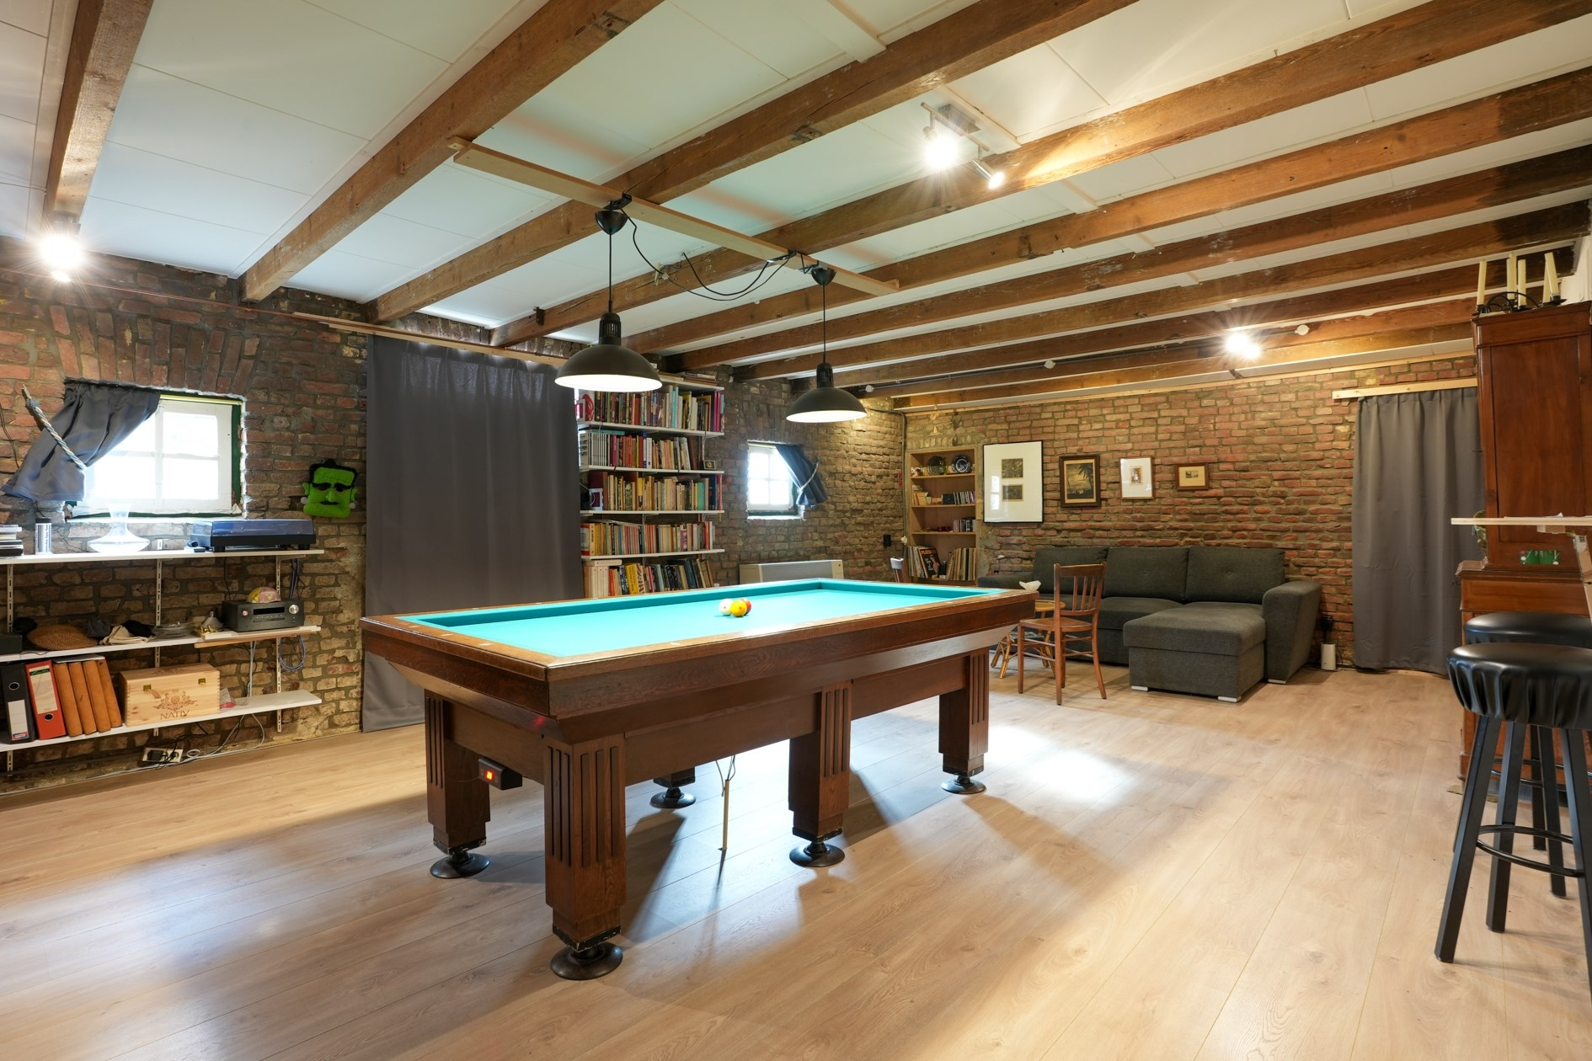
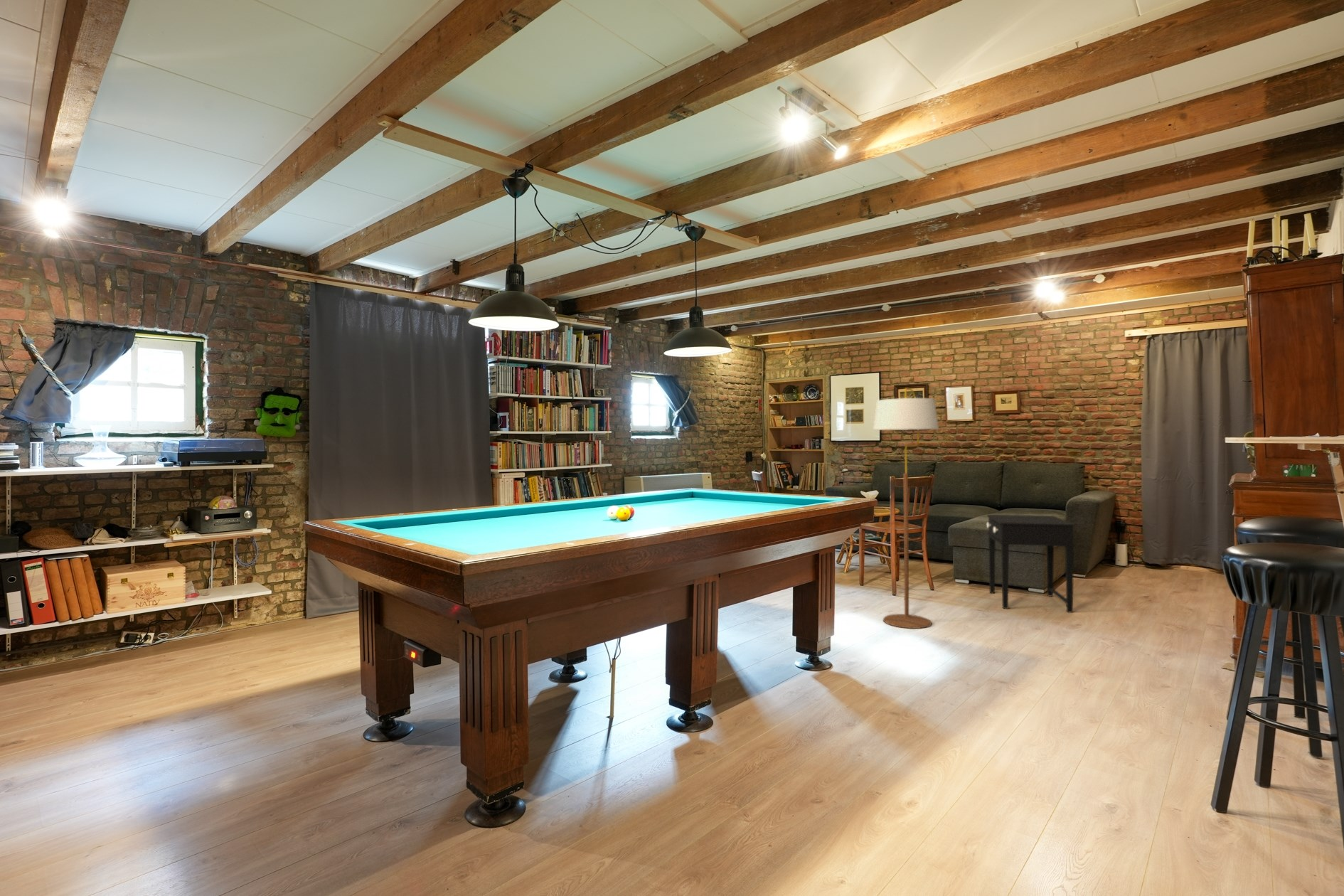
+ side table (1027, 545)
+ floor lamp (907, 504)
